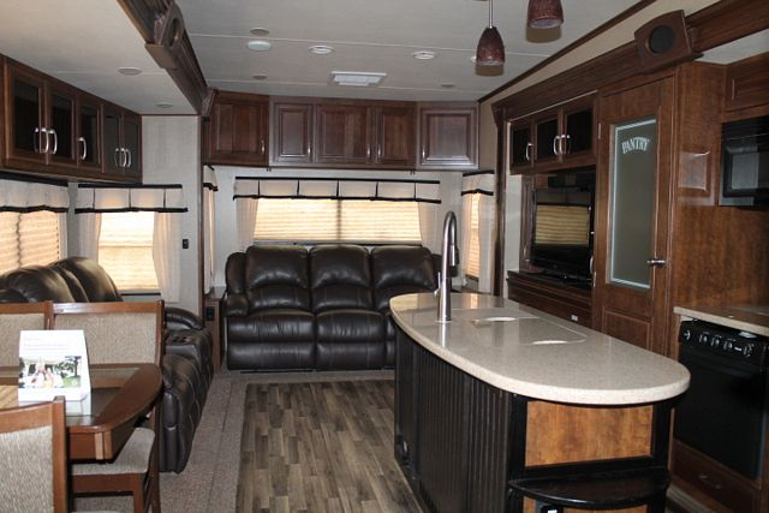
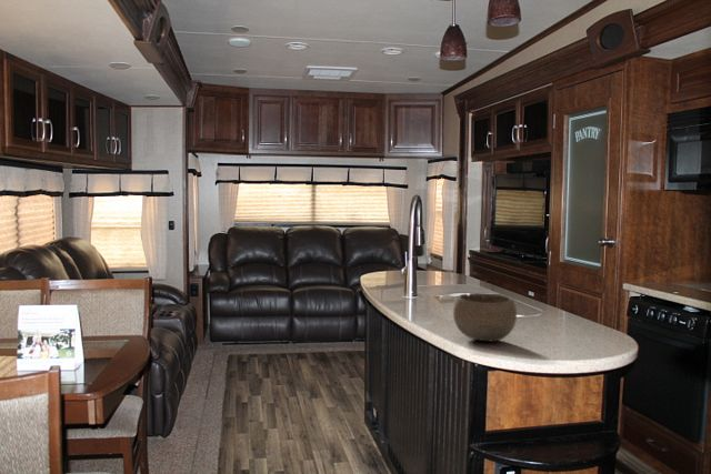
+ bowl (484, 317)
